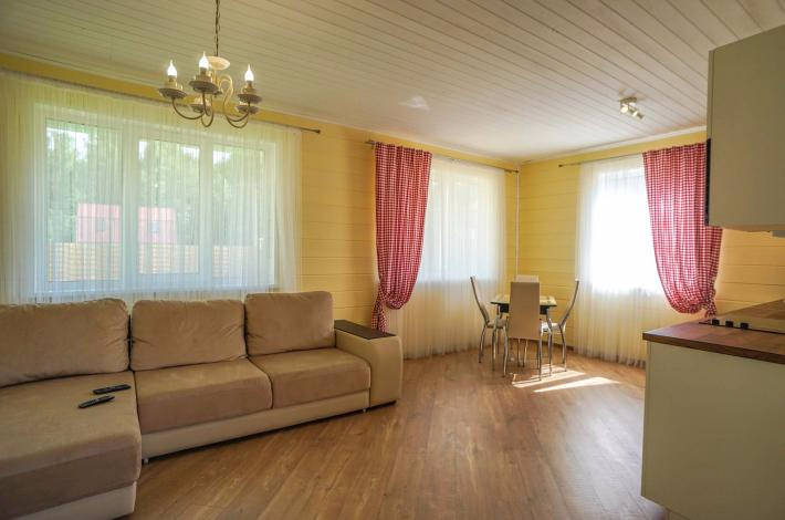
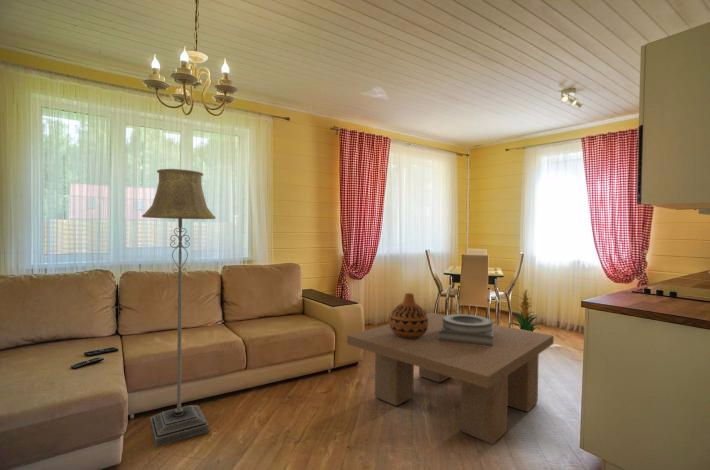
+ decorative bowl (467, 327)
+ indoor plant (524, 315)
+ floor lamp (179, 301)
+ vase (408, 314)
+ coffee table (451, 369)
